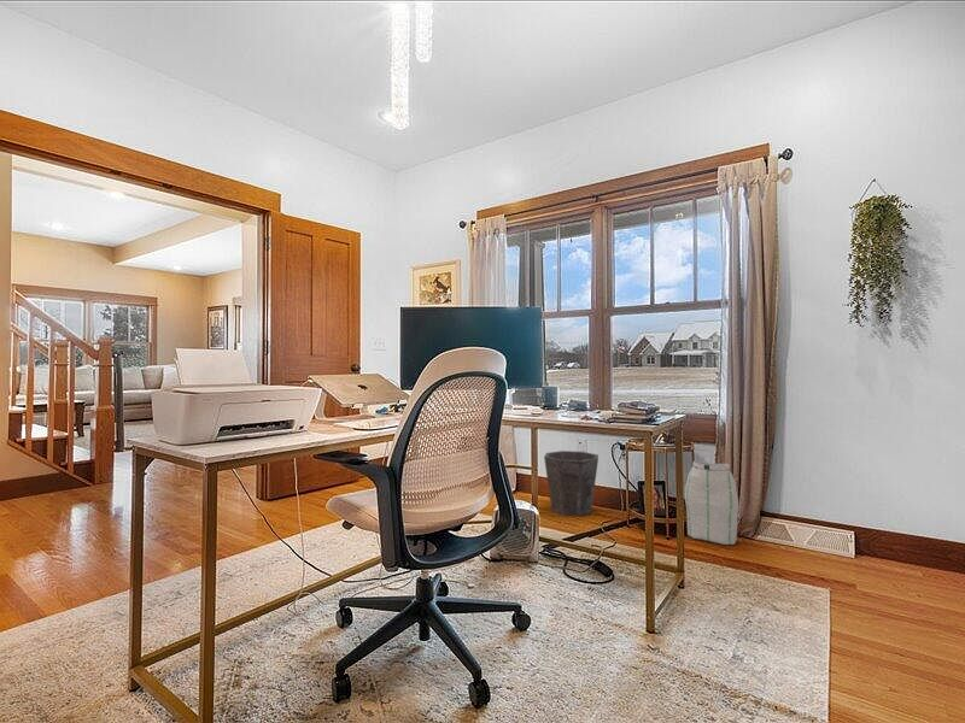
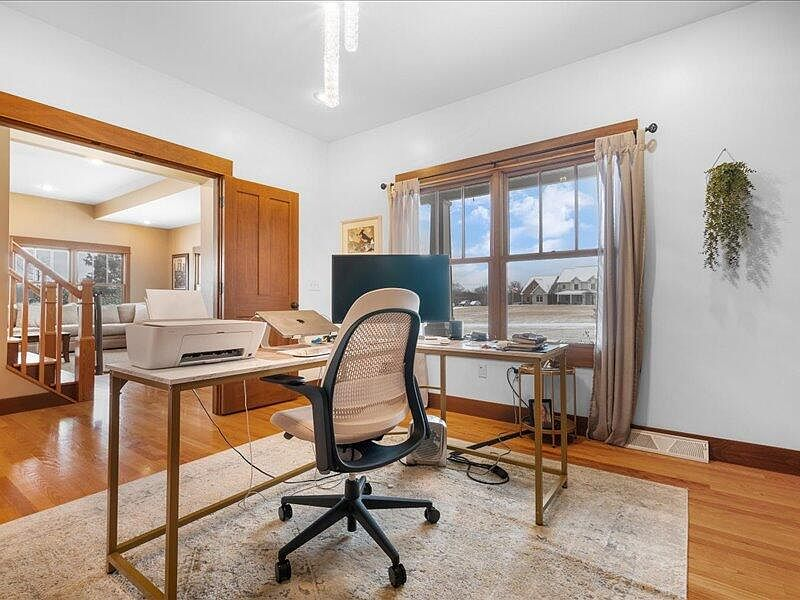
- skirt (710, 500)
- waste bin (571, 482)
